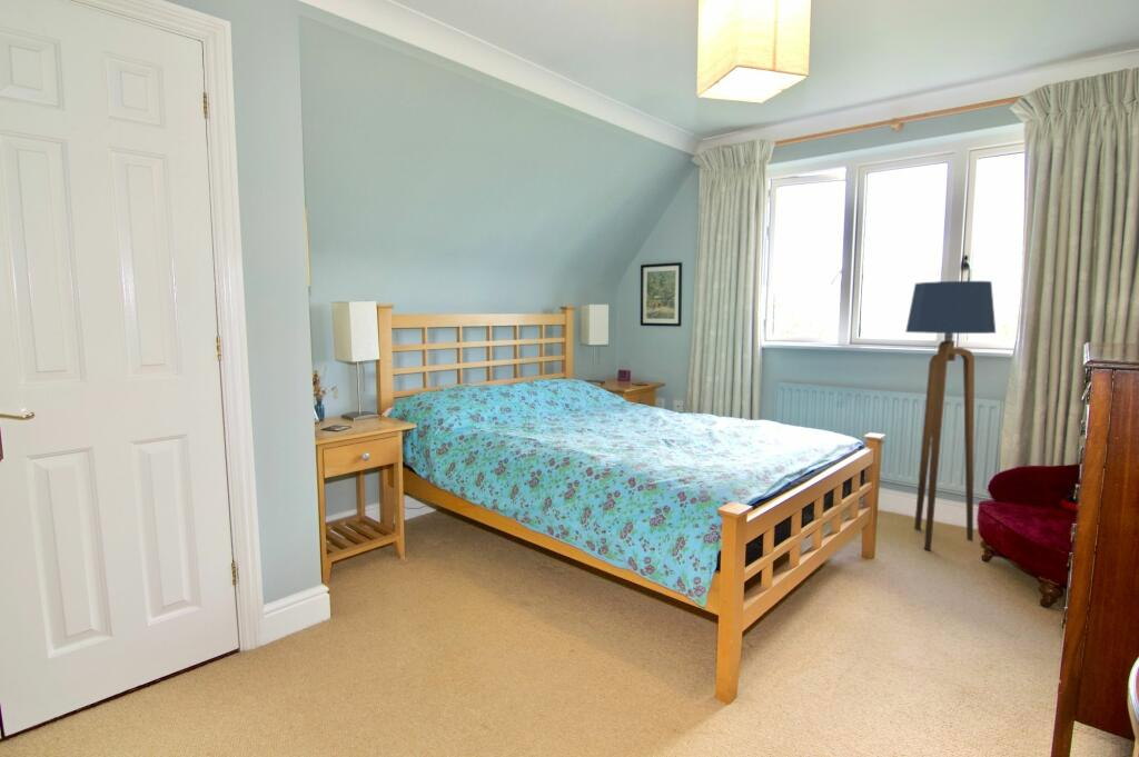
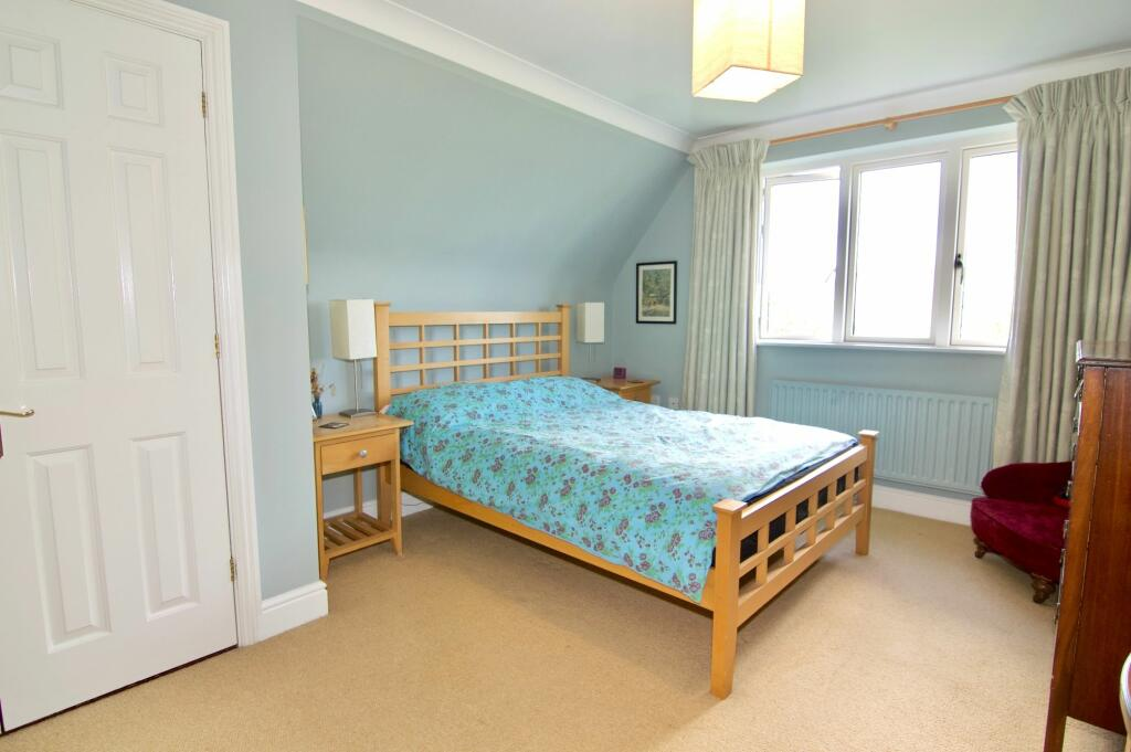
- floor lamp (942, 415)
